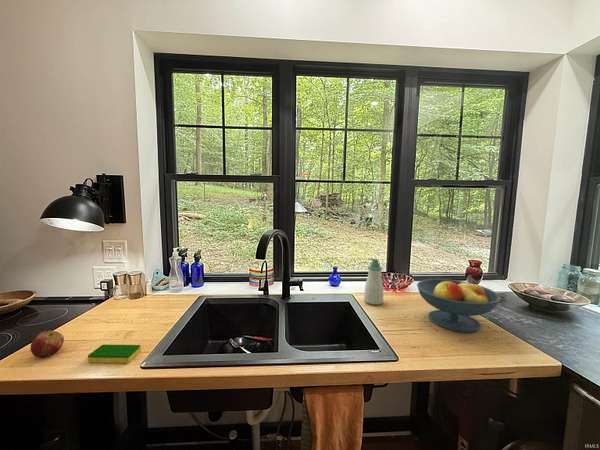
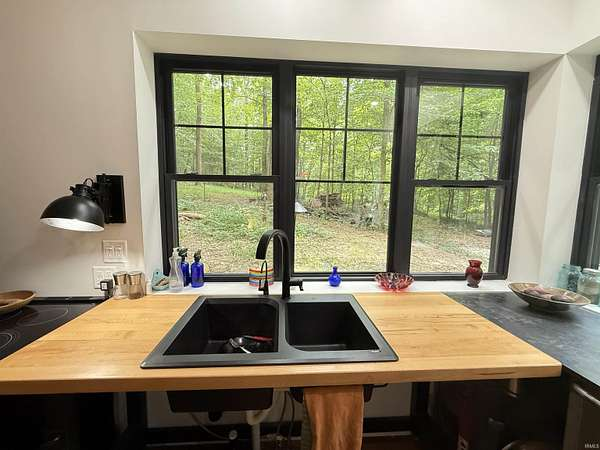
- dish sponge (115, 353)
- apple (47, 343)
- soap bottle (374, 280)
- fruit bowl (455, 299)
